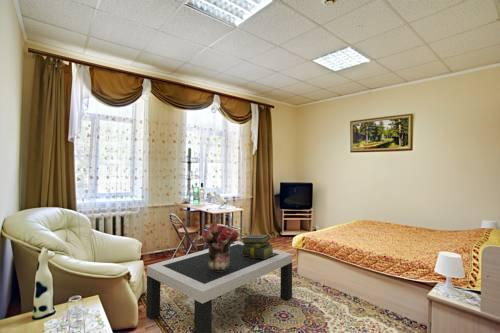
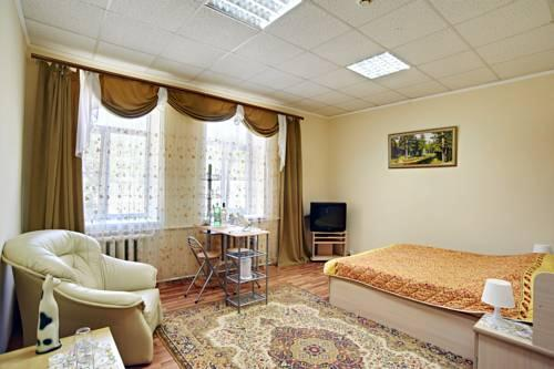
- coffee table (224, 282)
- stack of books (256, 245)
- bouquet (220, 246)
